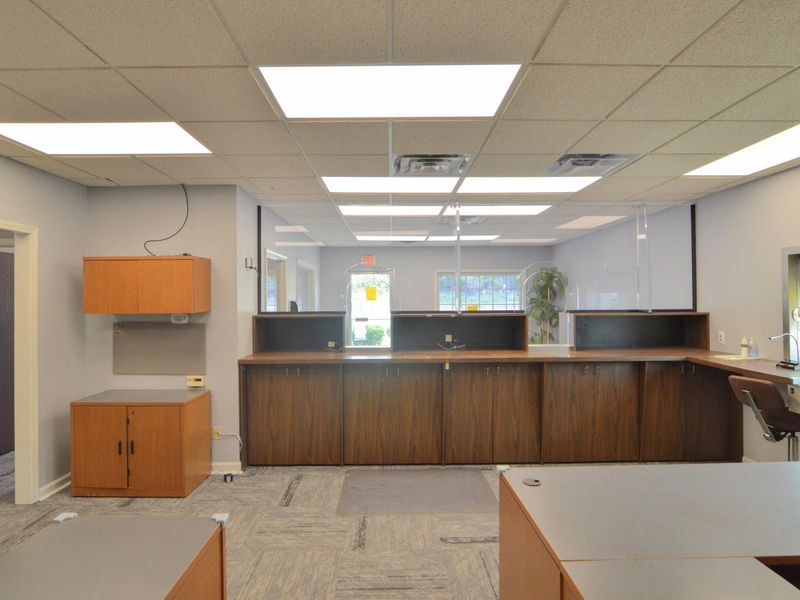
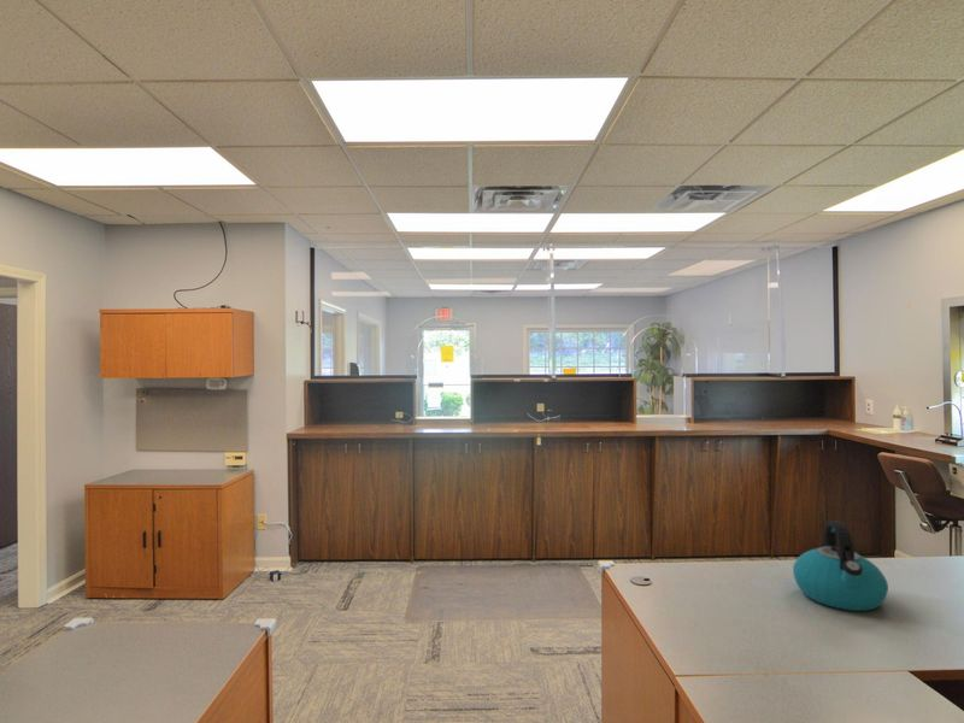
+ kettle (840, 562)
